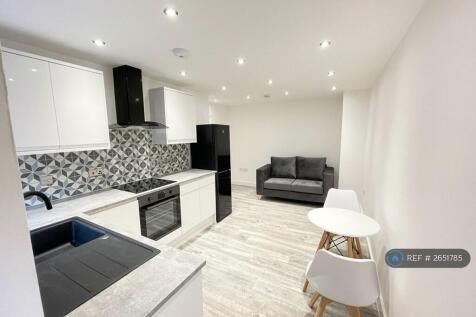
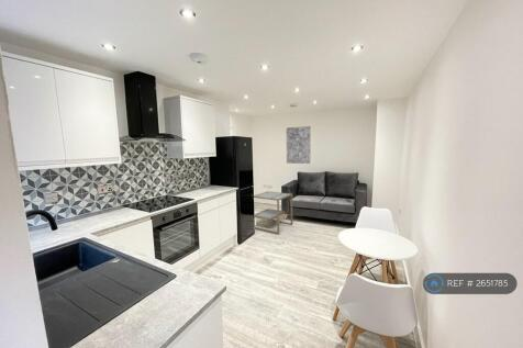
+ wall art (298, 145)
+ side table (272, 211)
